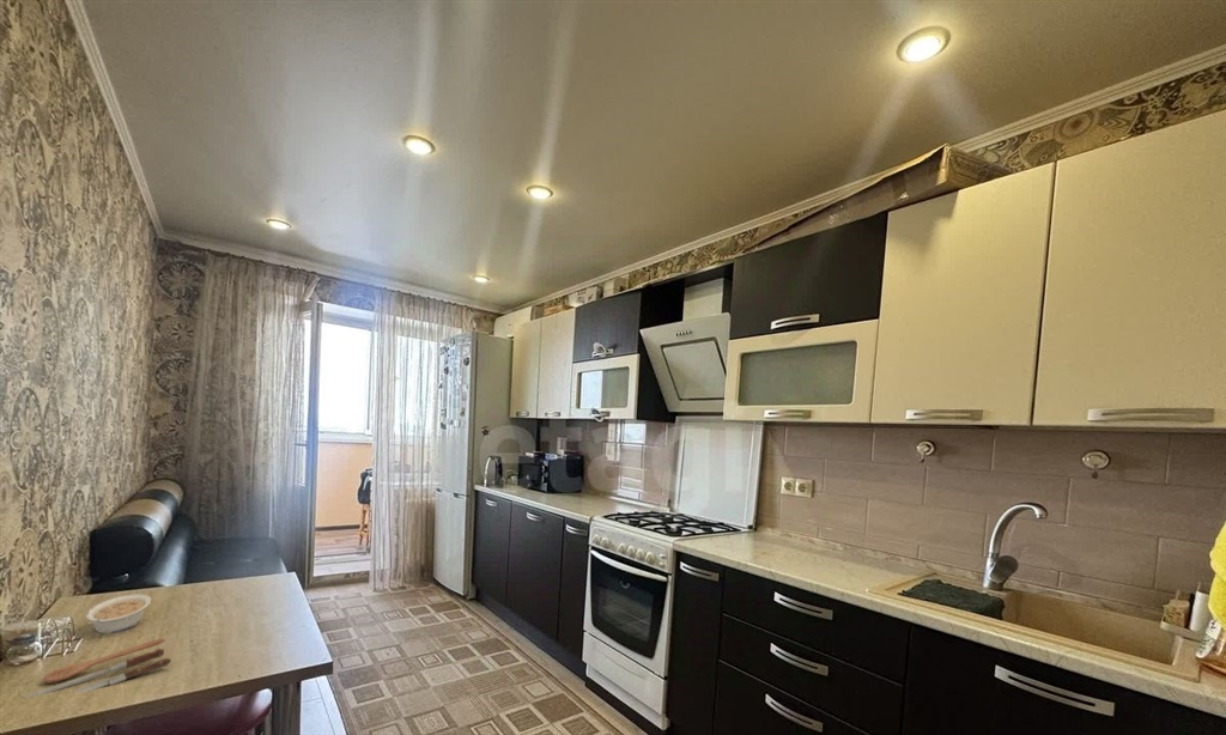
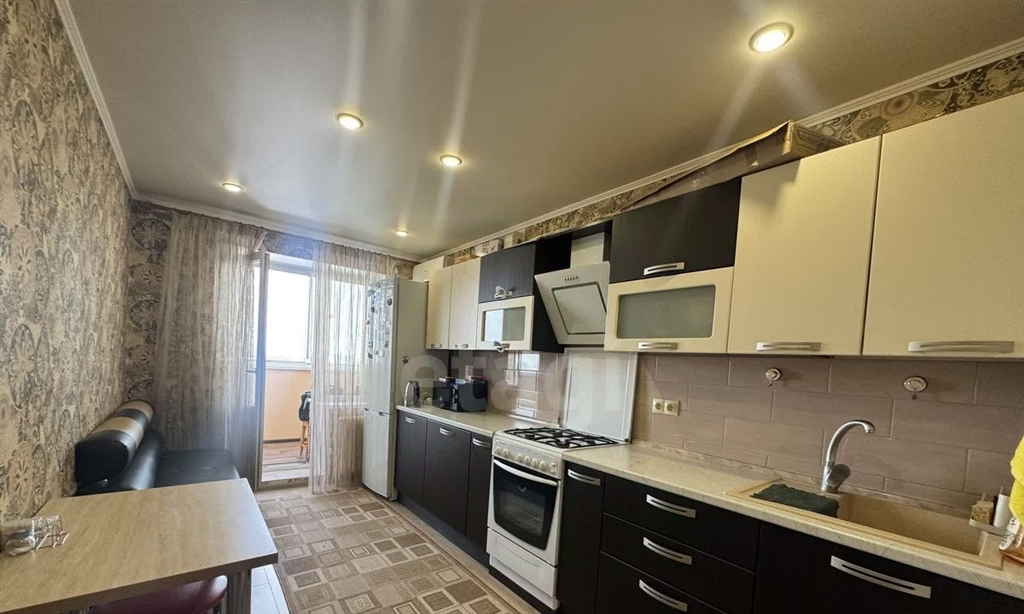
- legume (119, 614)
- spoon (91, 674)
